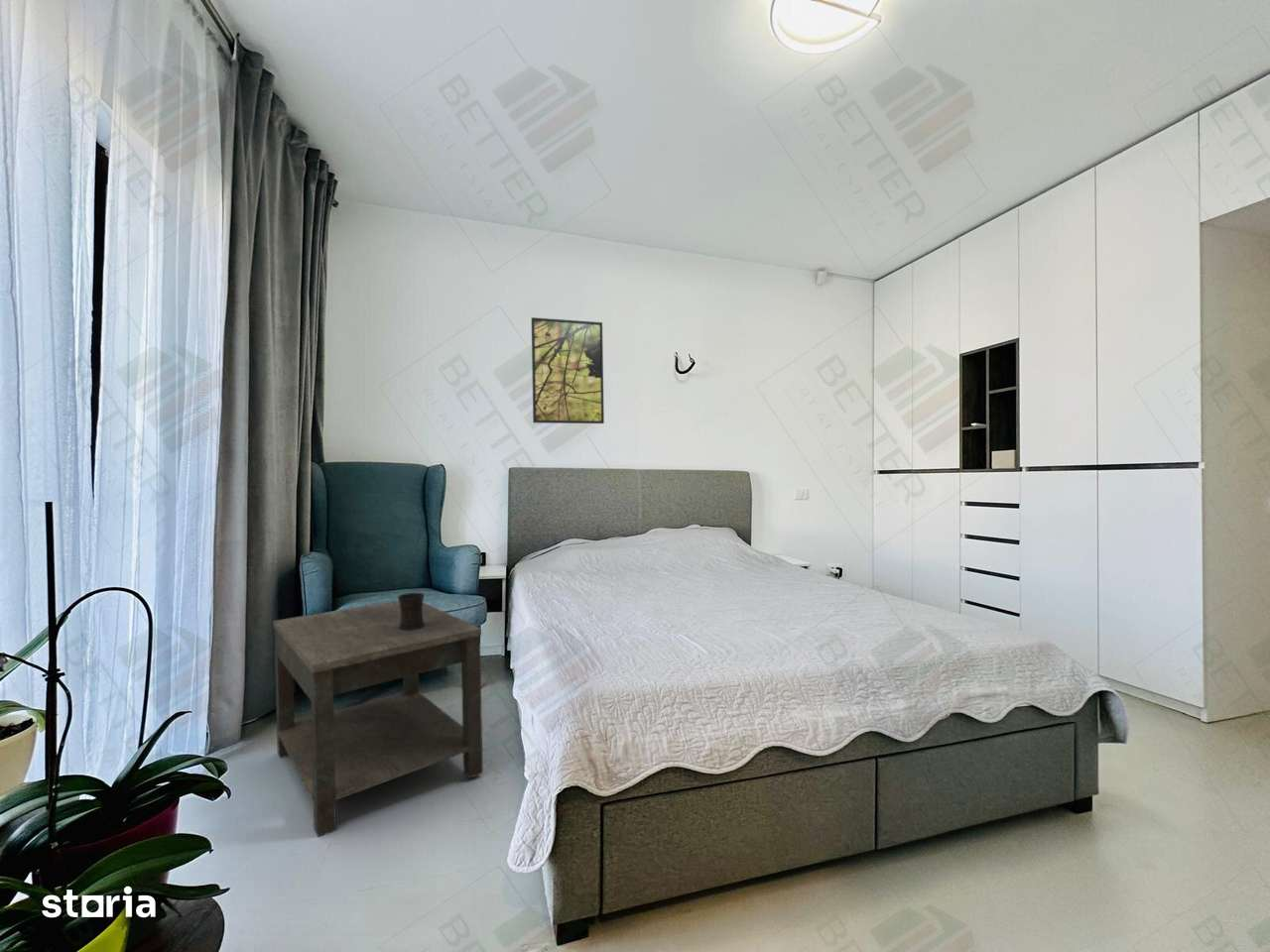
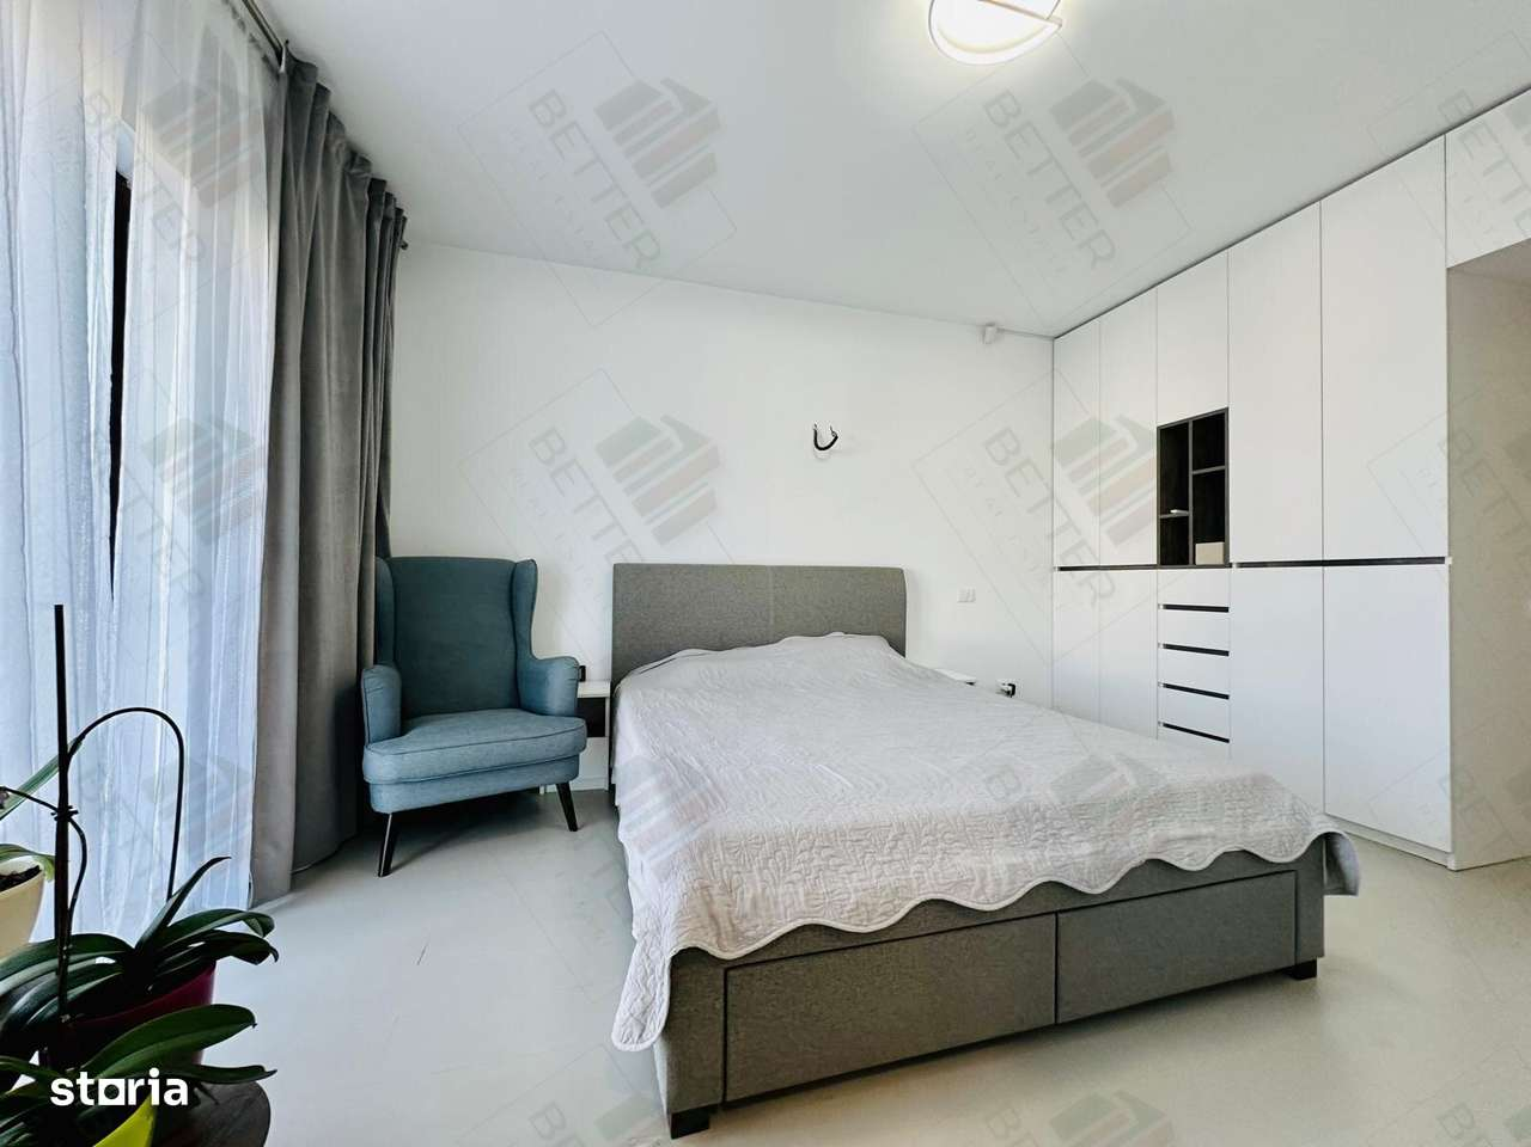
- side table (377, 699)
- mug (411, 610)
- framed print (568, 371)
